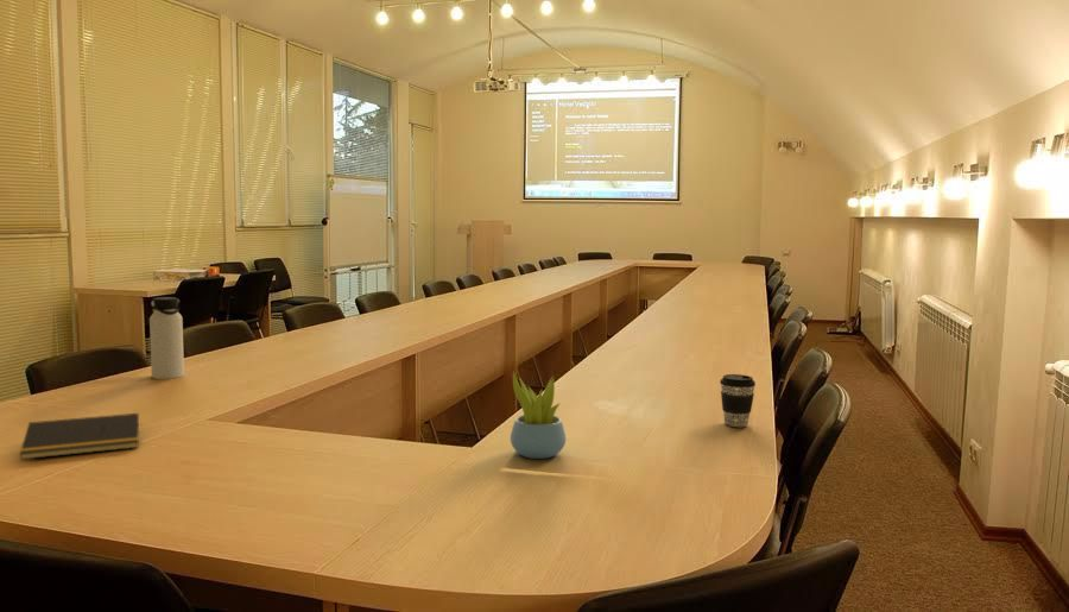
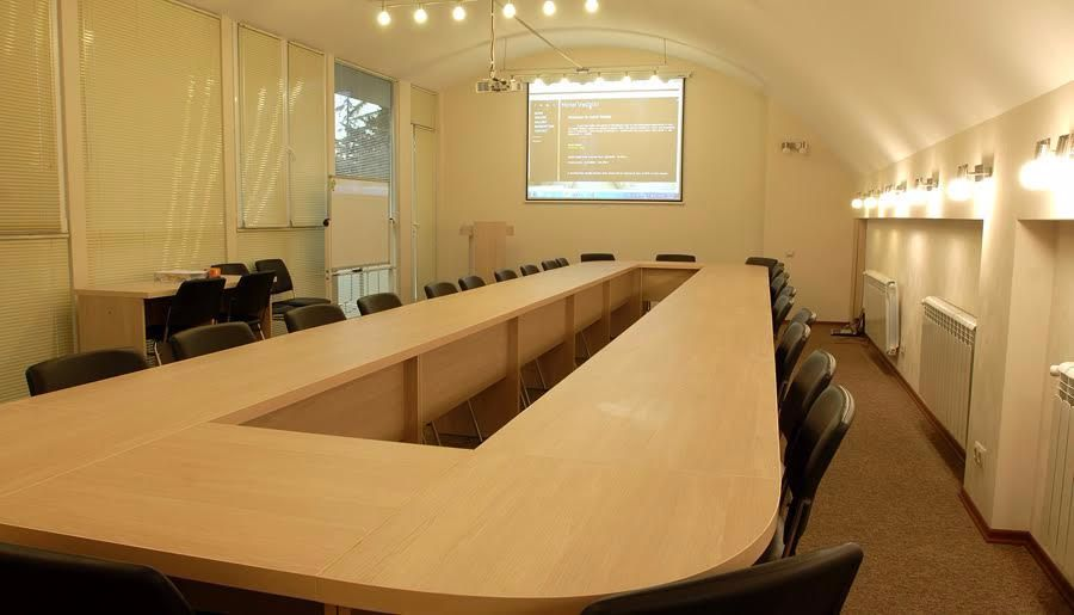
- coffee cup (736, 400)
- succulent plant (537, 412)
- notepad (83, 434)
- water bottle (166, 336)
